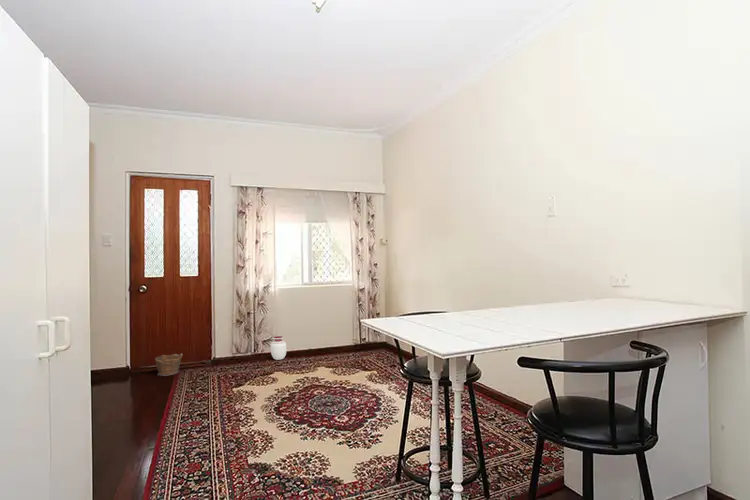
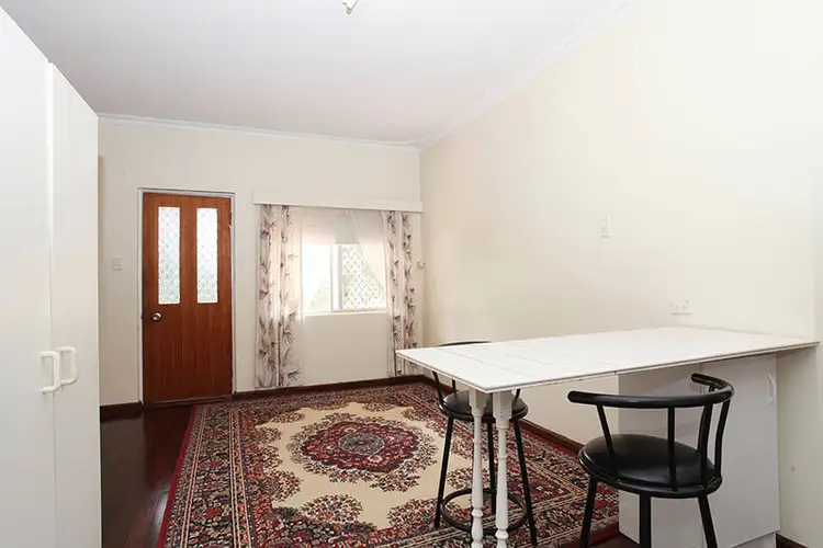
- vase (278, 348)
- clay pot (168, 361)
